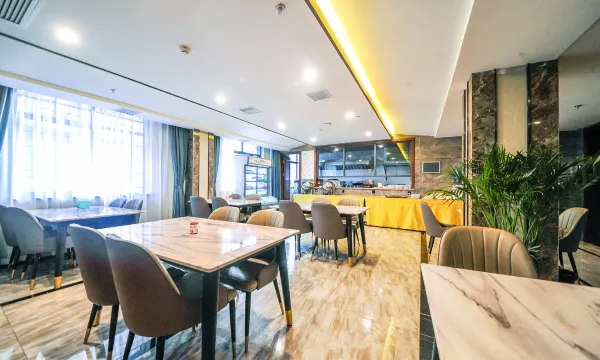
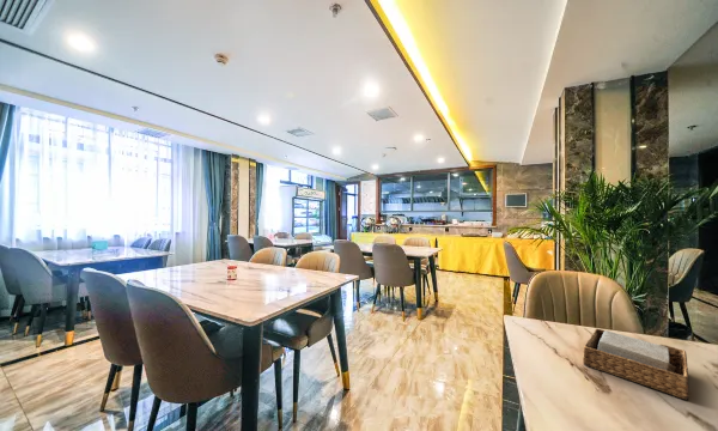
+ napkin holder (633, 354)
